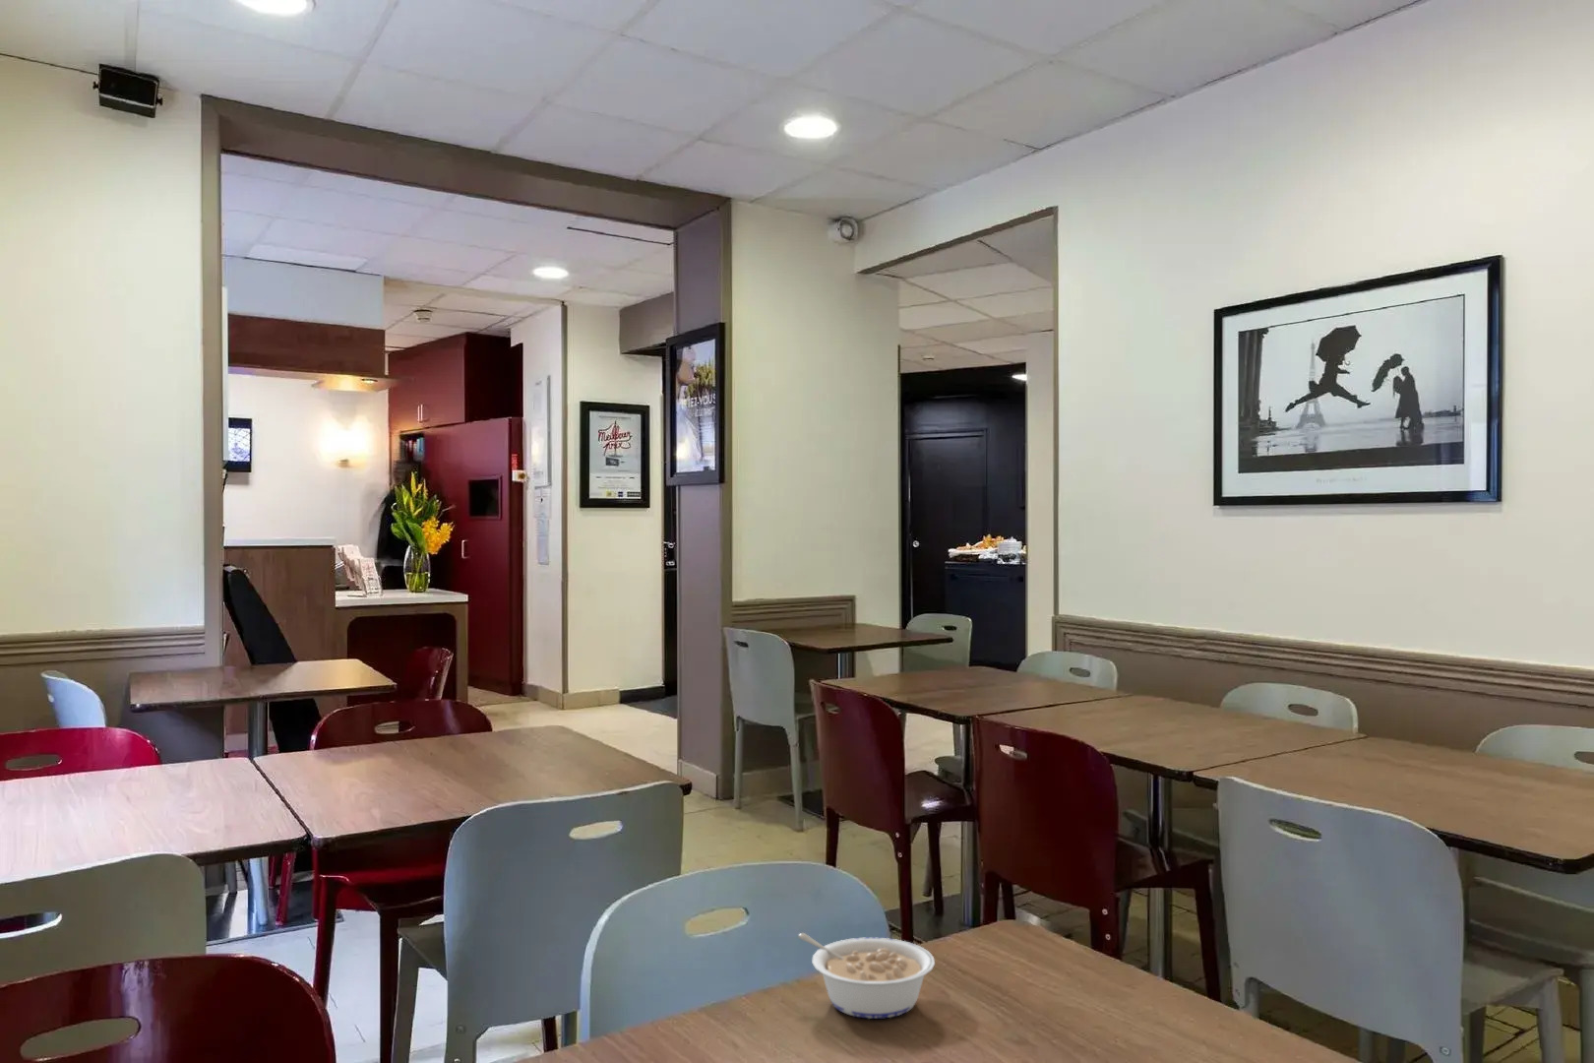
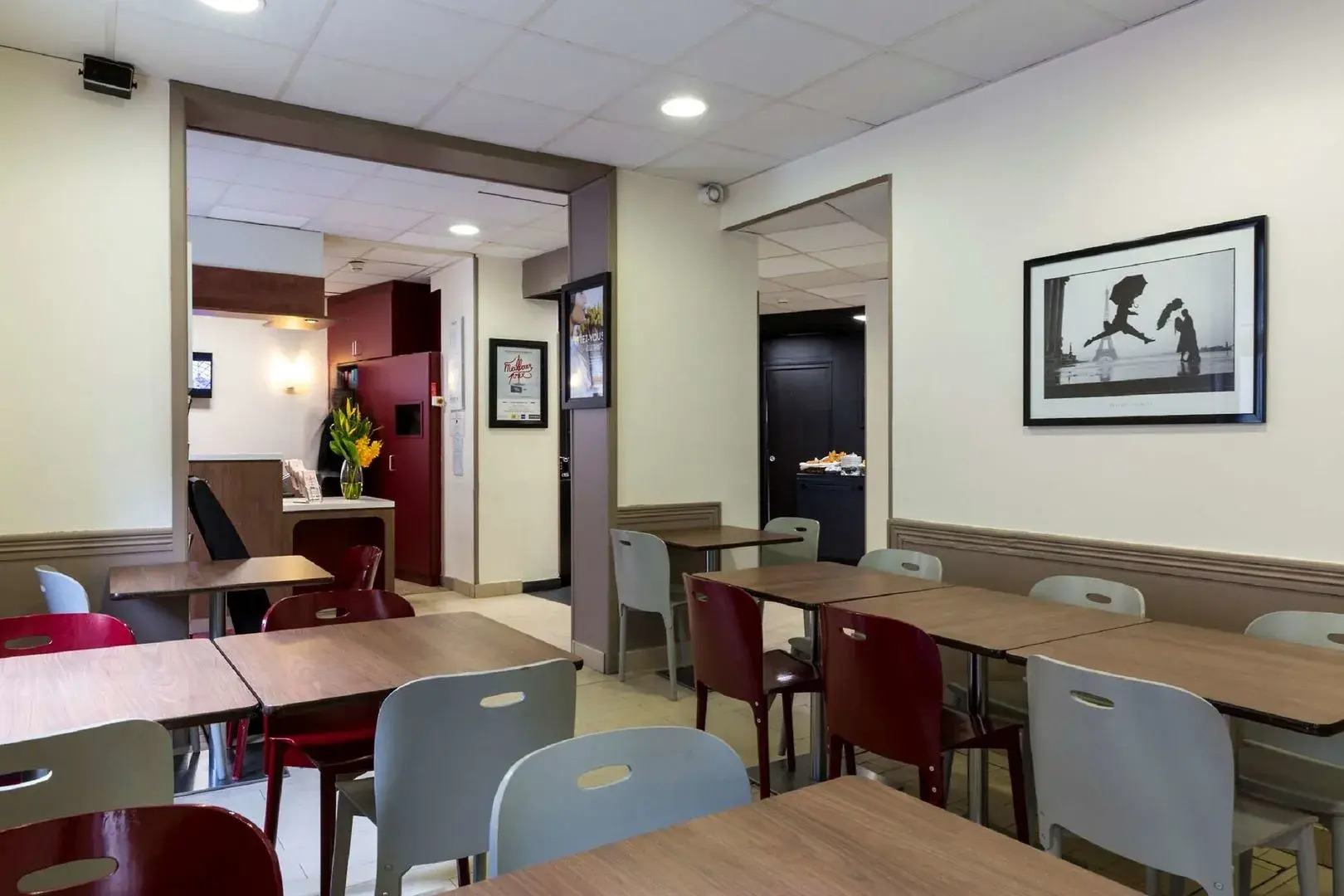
- legume (868, 975)
